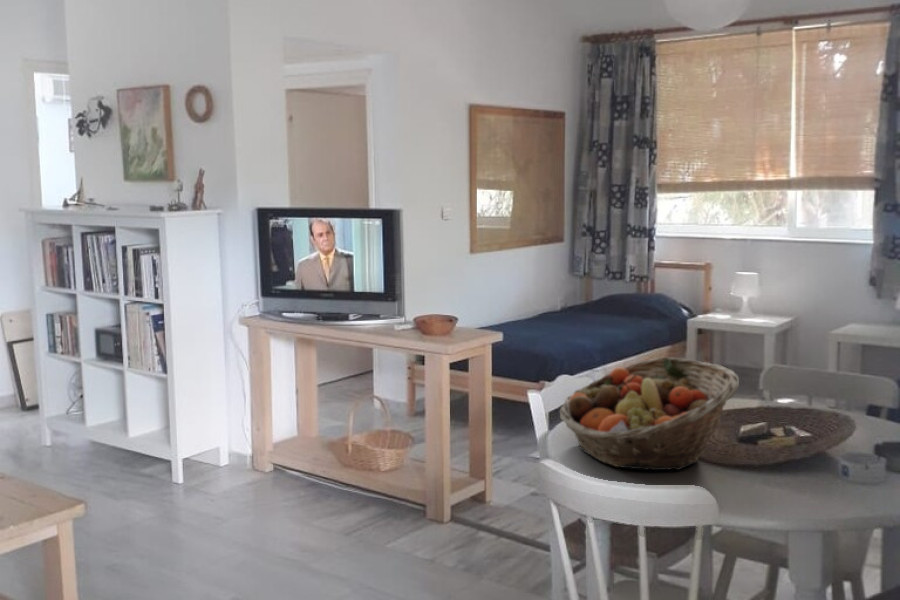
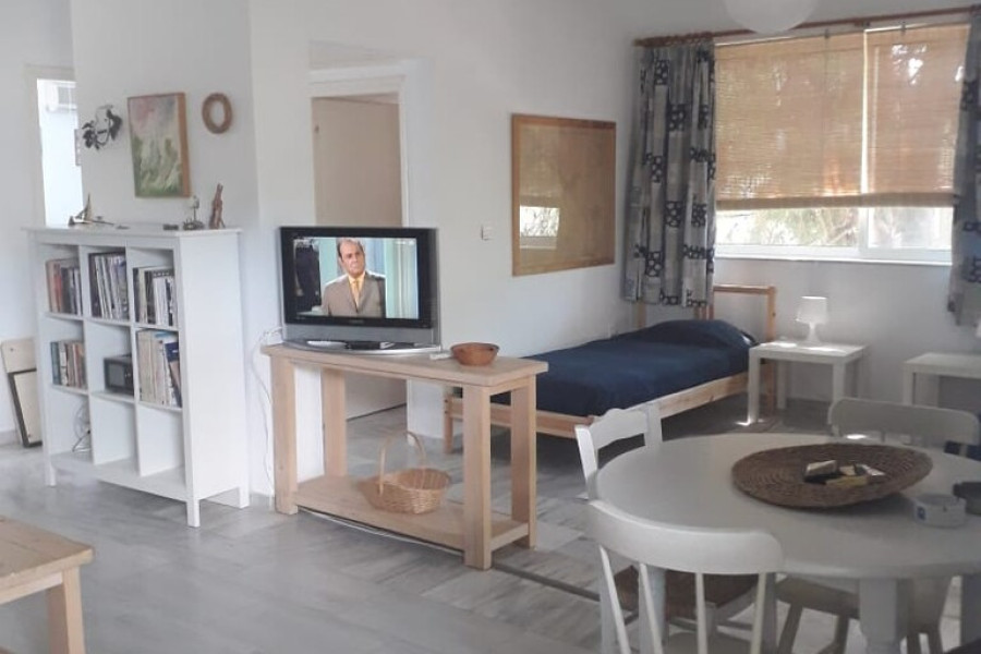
- fruit basket (646, 409)
